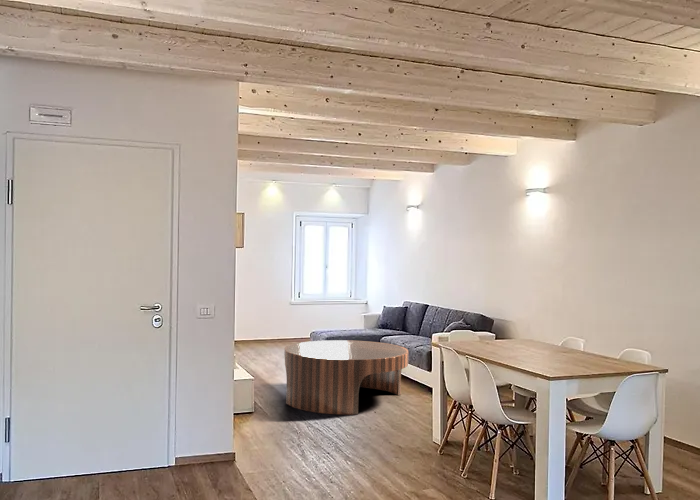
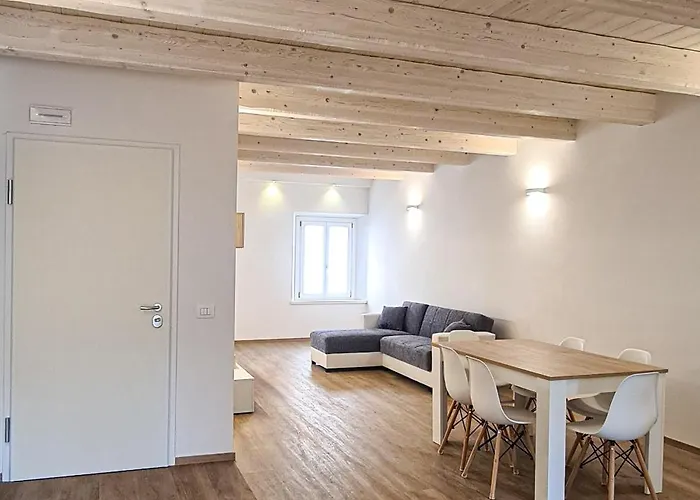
- coffee table (346, 374)
